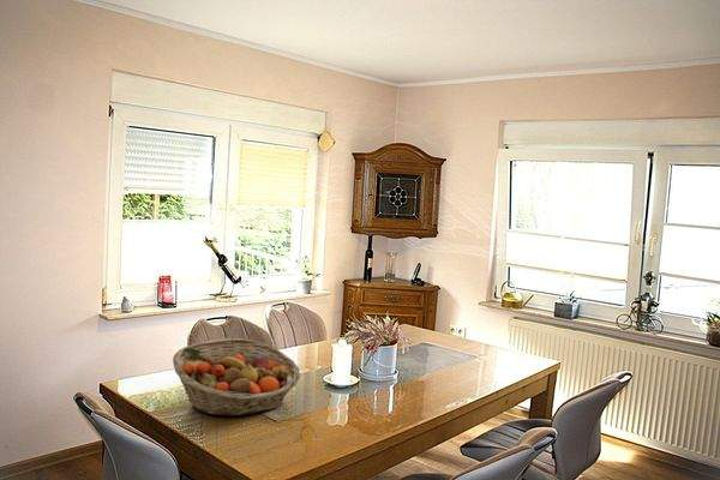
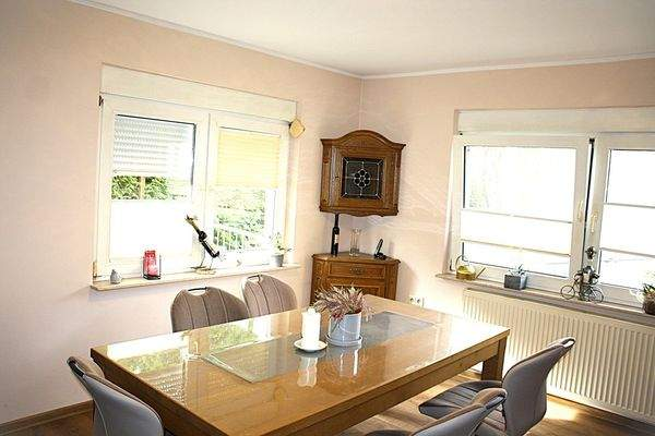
- fruit basket (236, 376)
